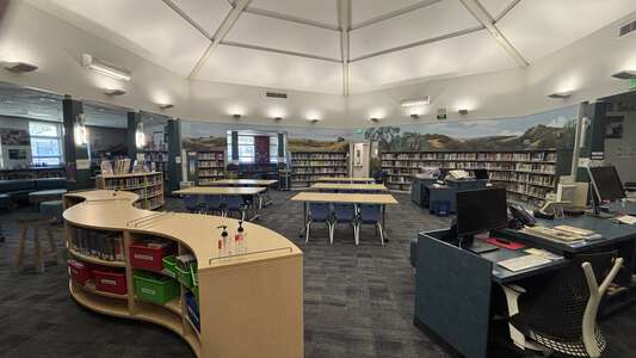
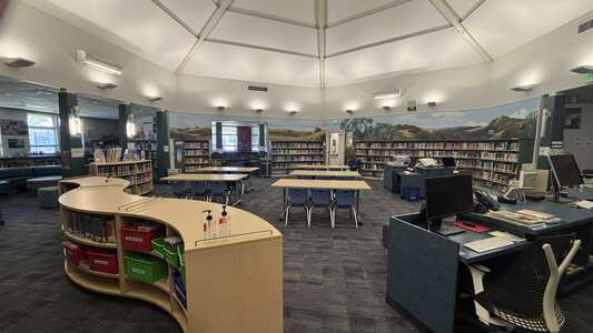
- stool (37, 242)
